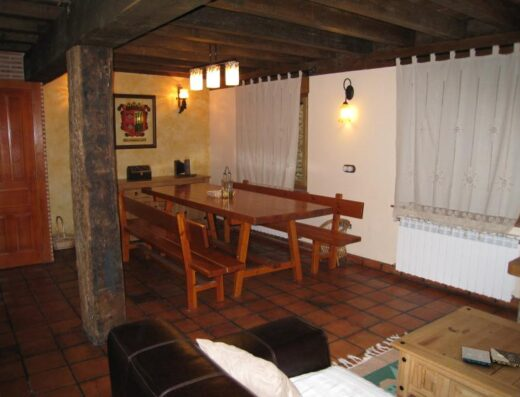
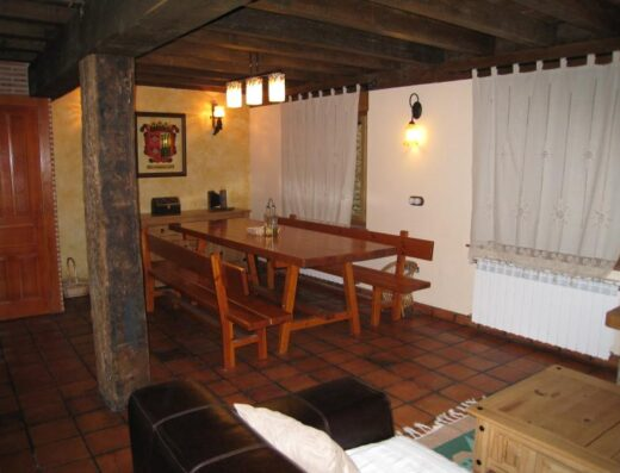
- music album box set (489, 356)
